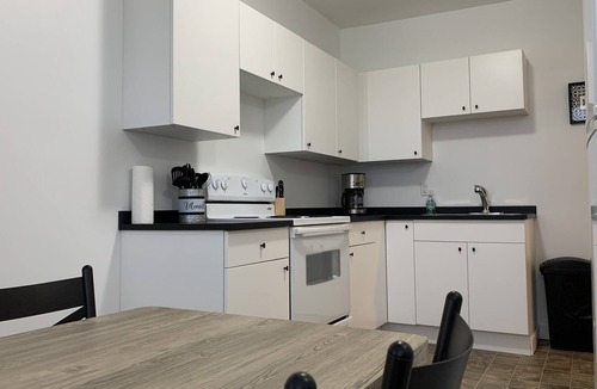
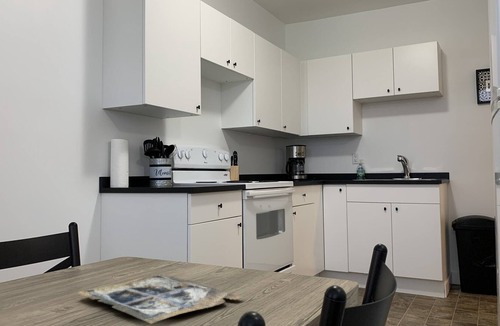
+ magazine (159, 295)
